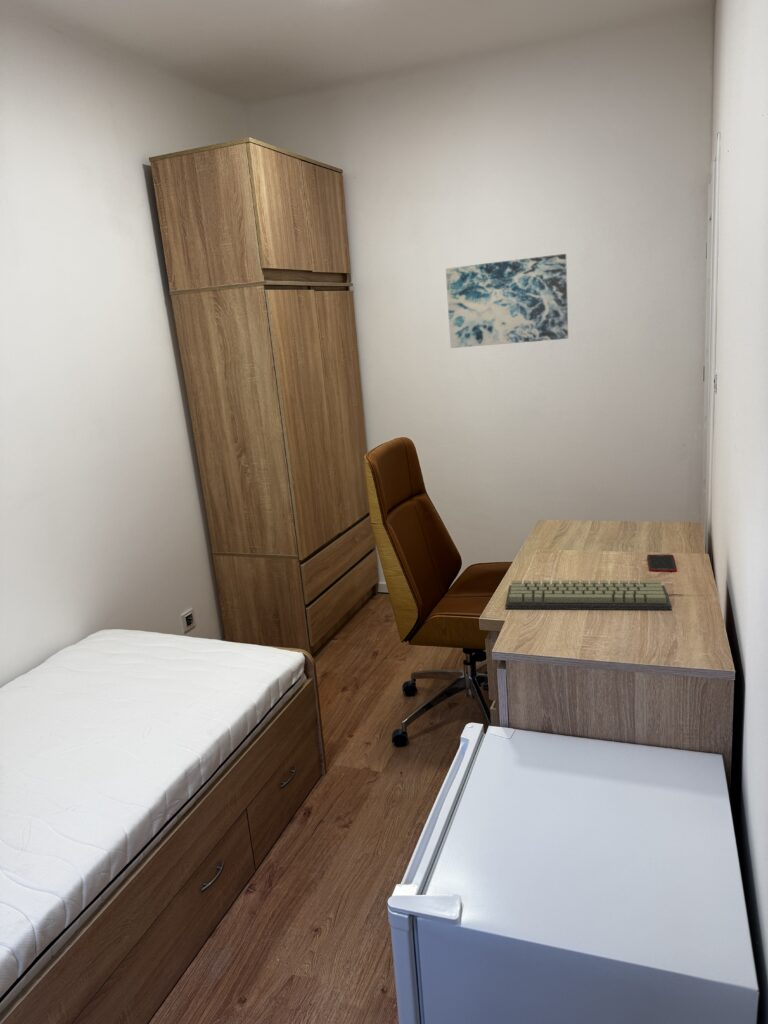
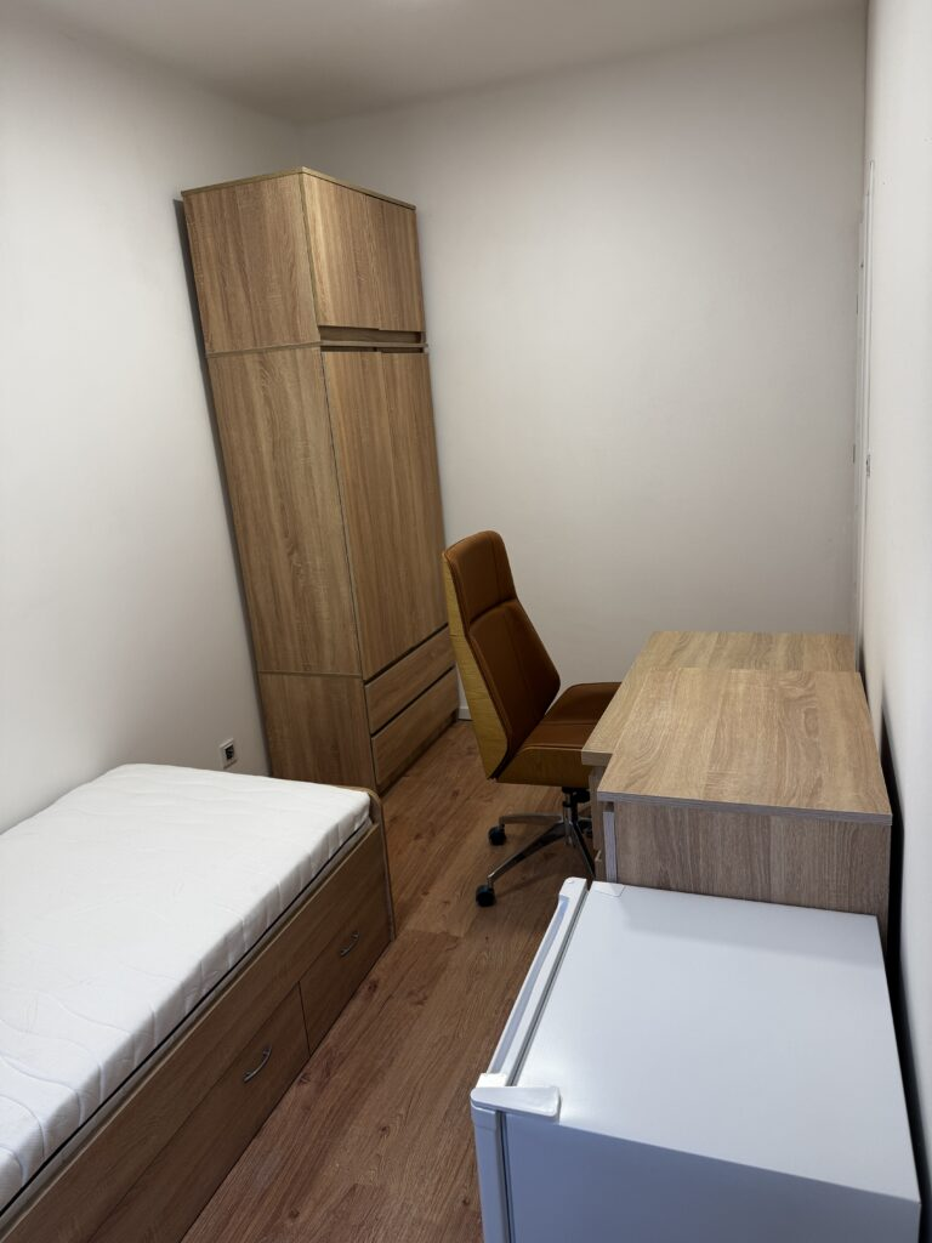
- wall art (506, 303)
- keyboard (585, 594)
- cell phone (661, 563)
